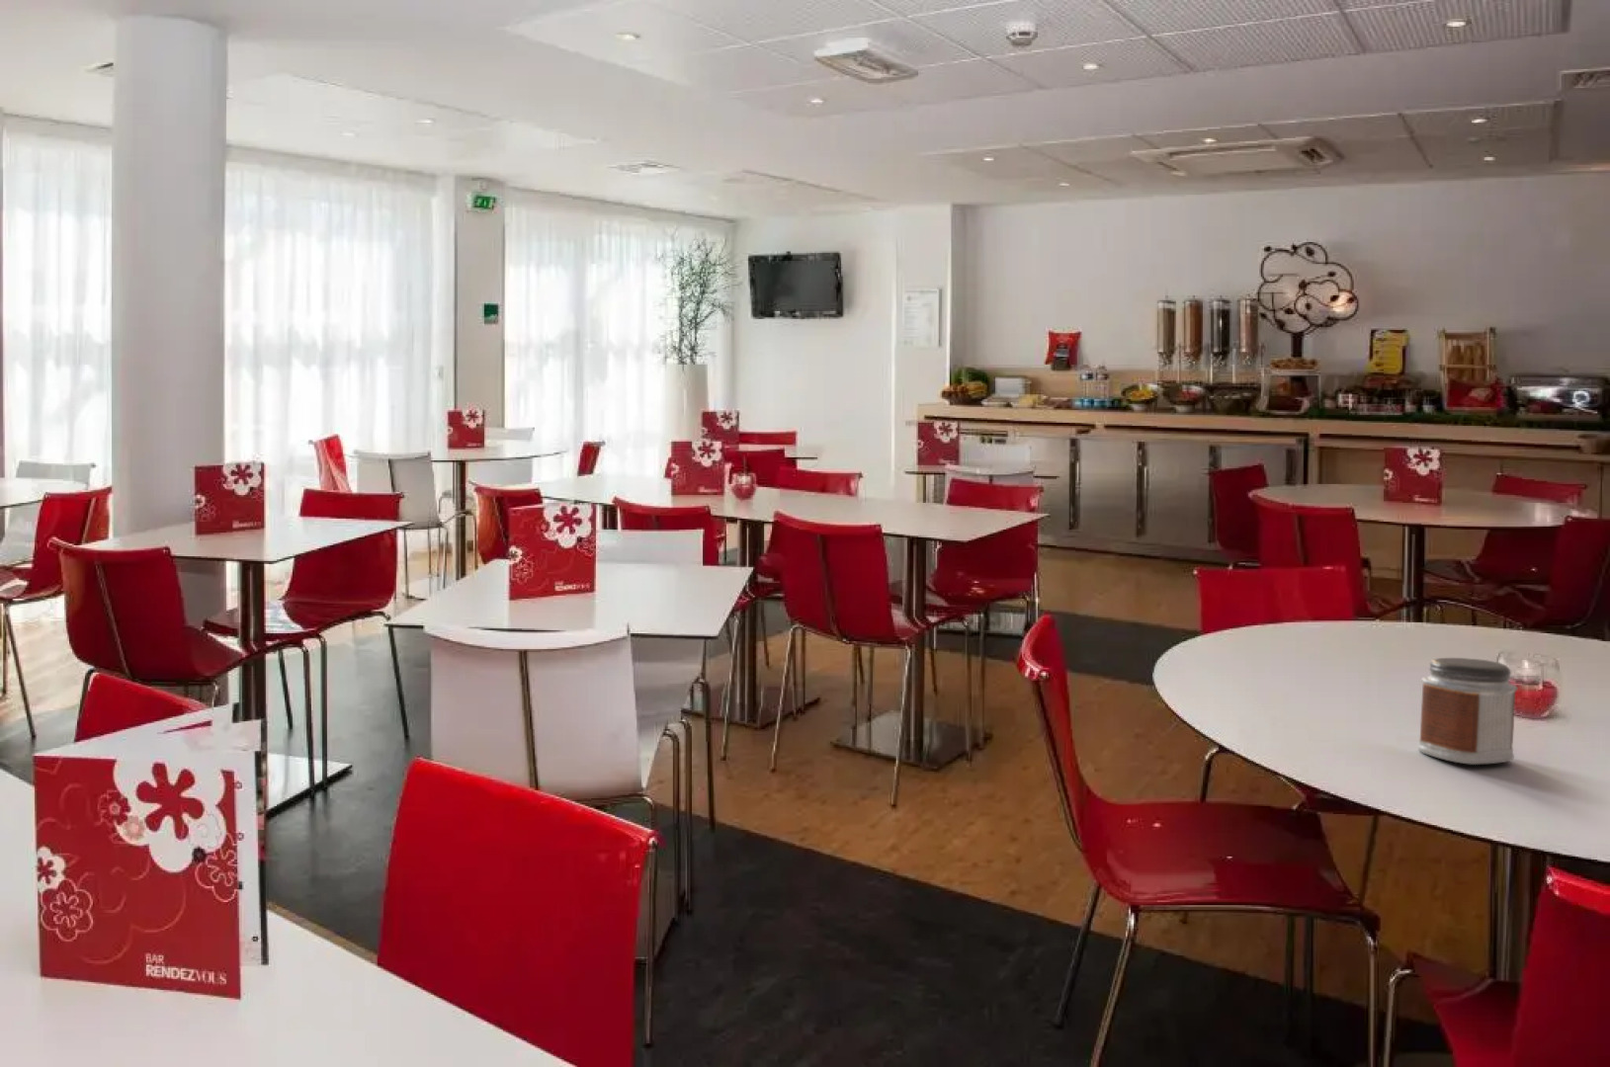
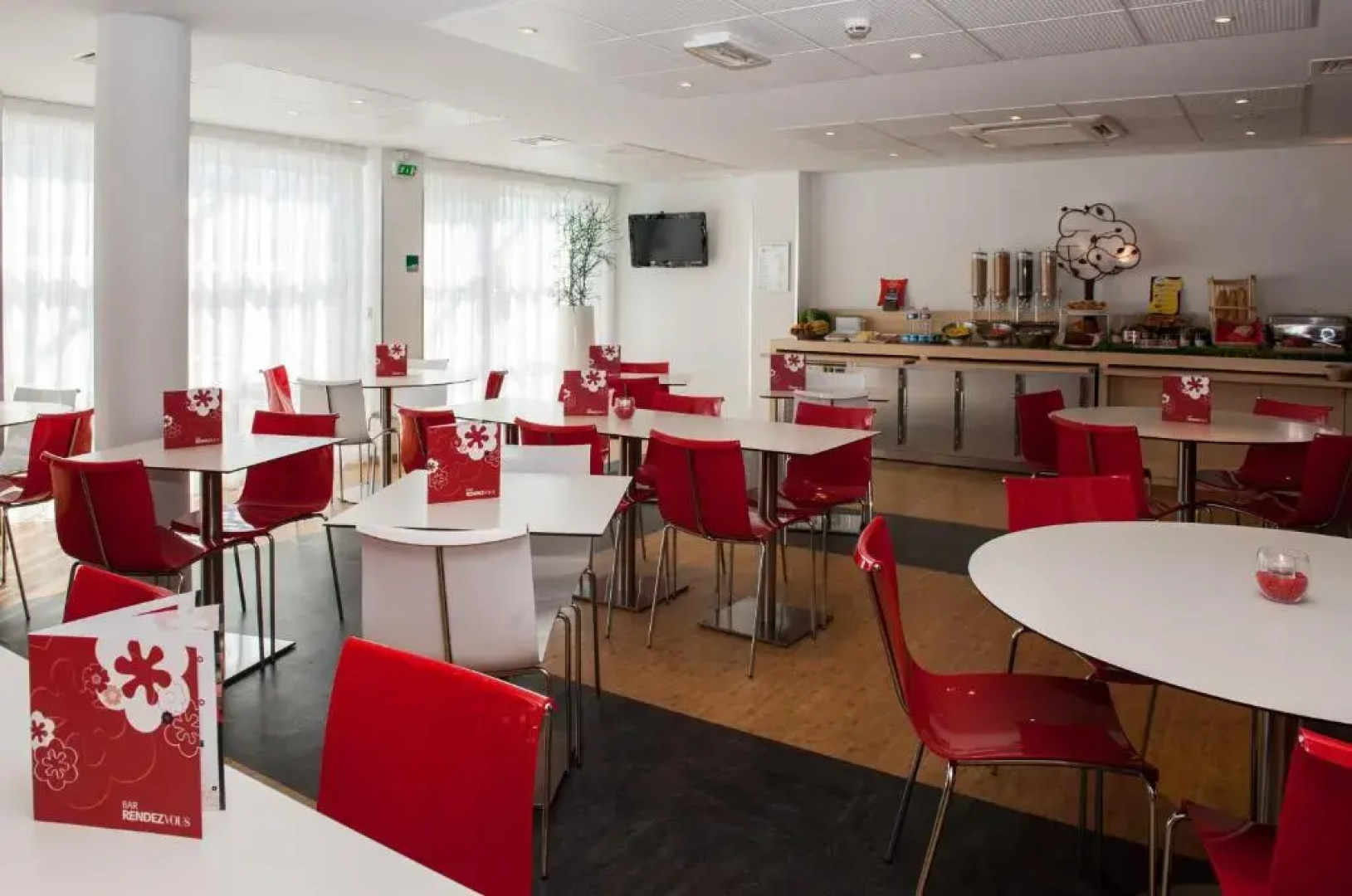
- jar (1467, 709)
